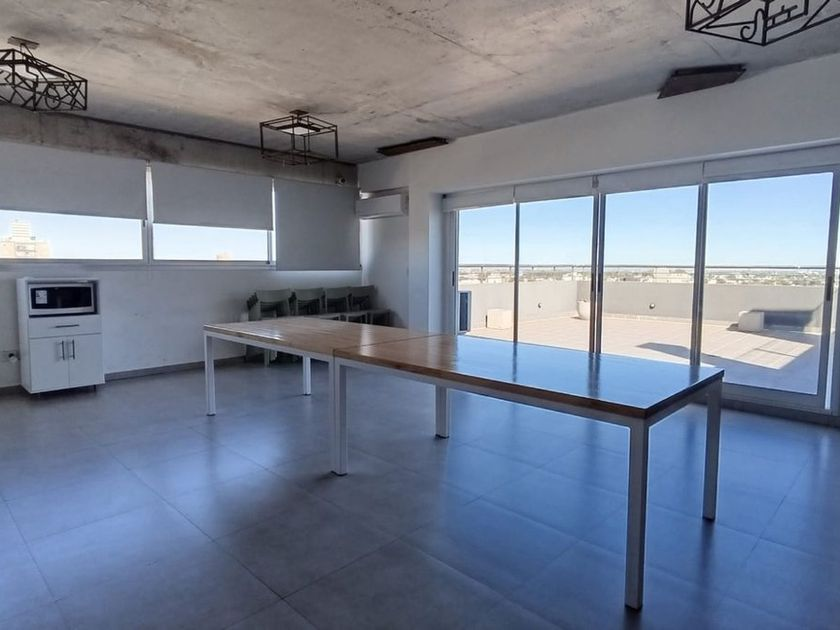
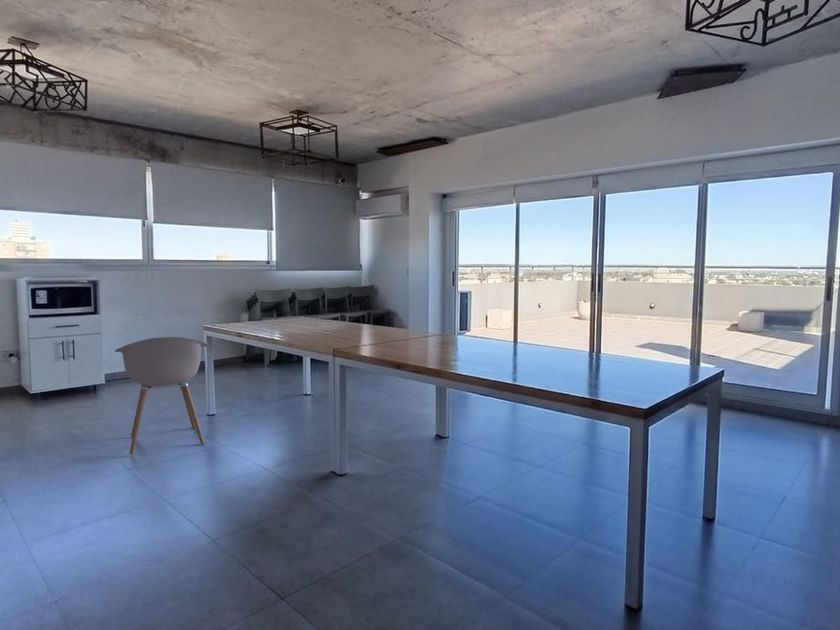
+ chair (164, 387)
